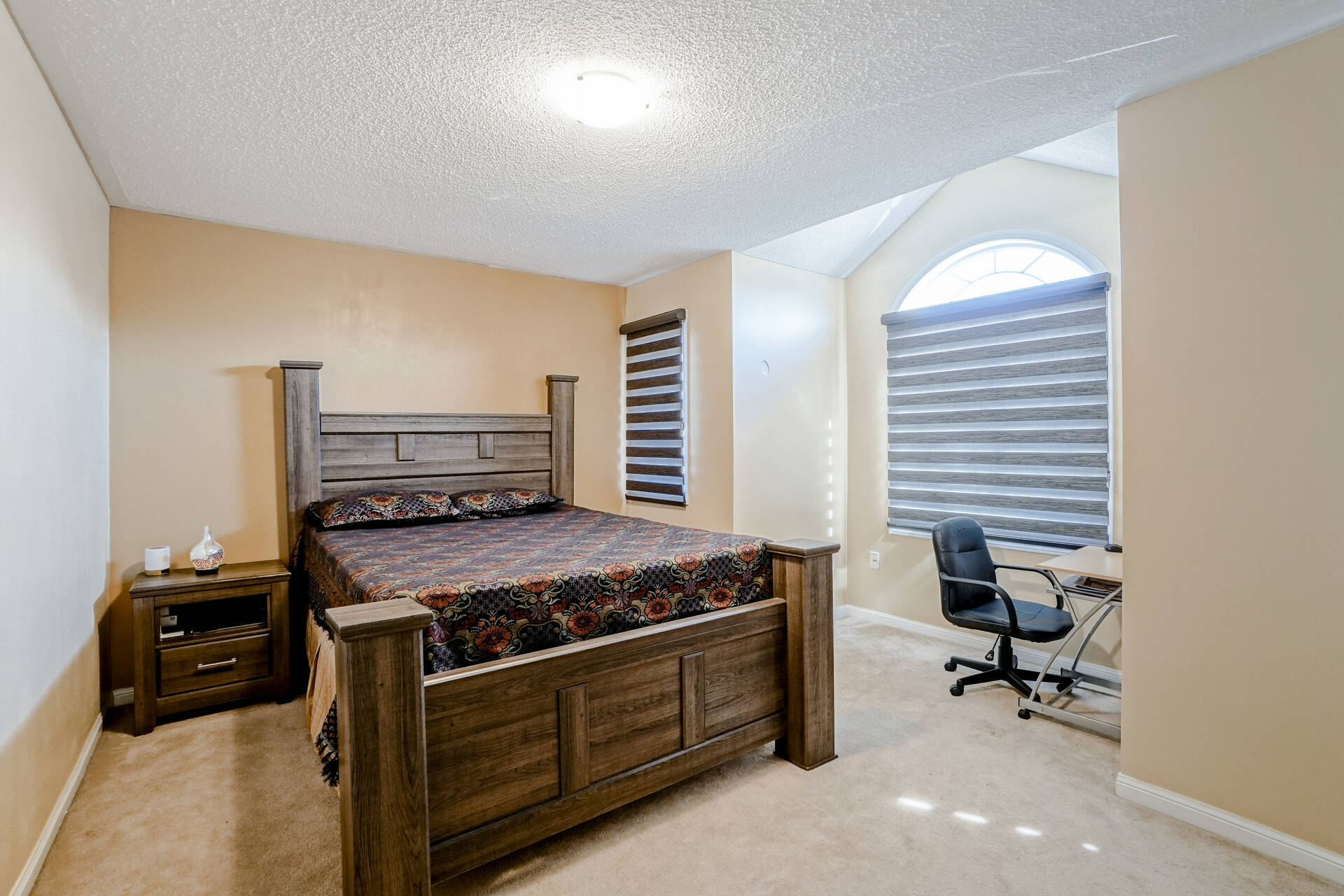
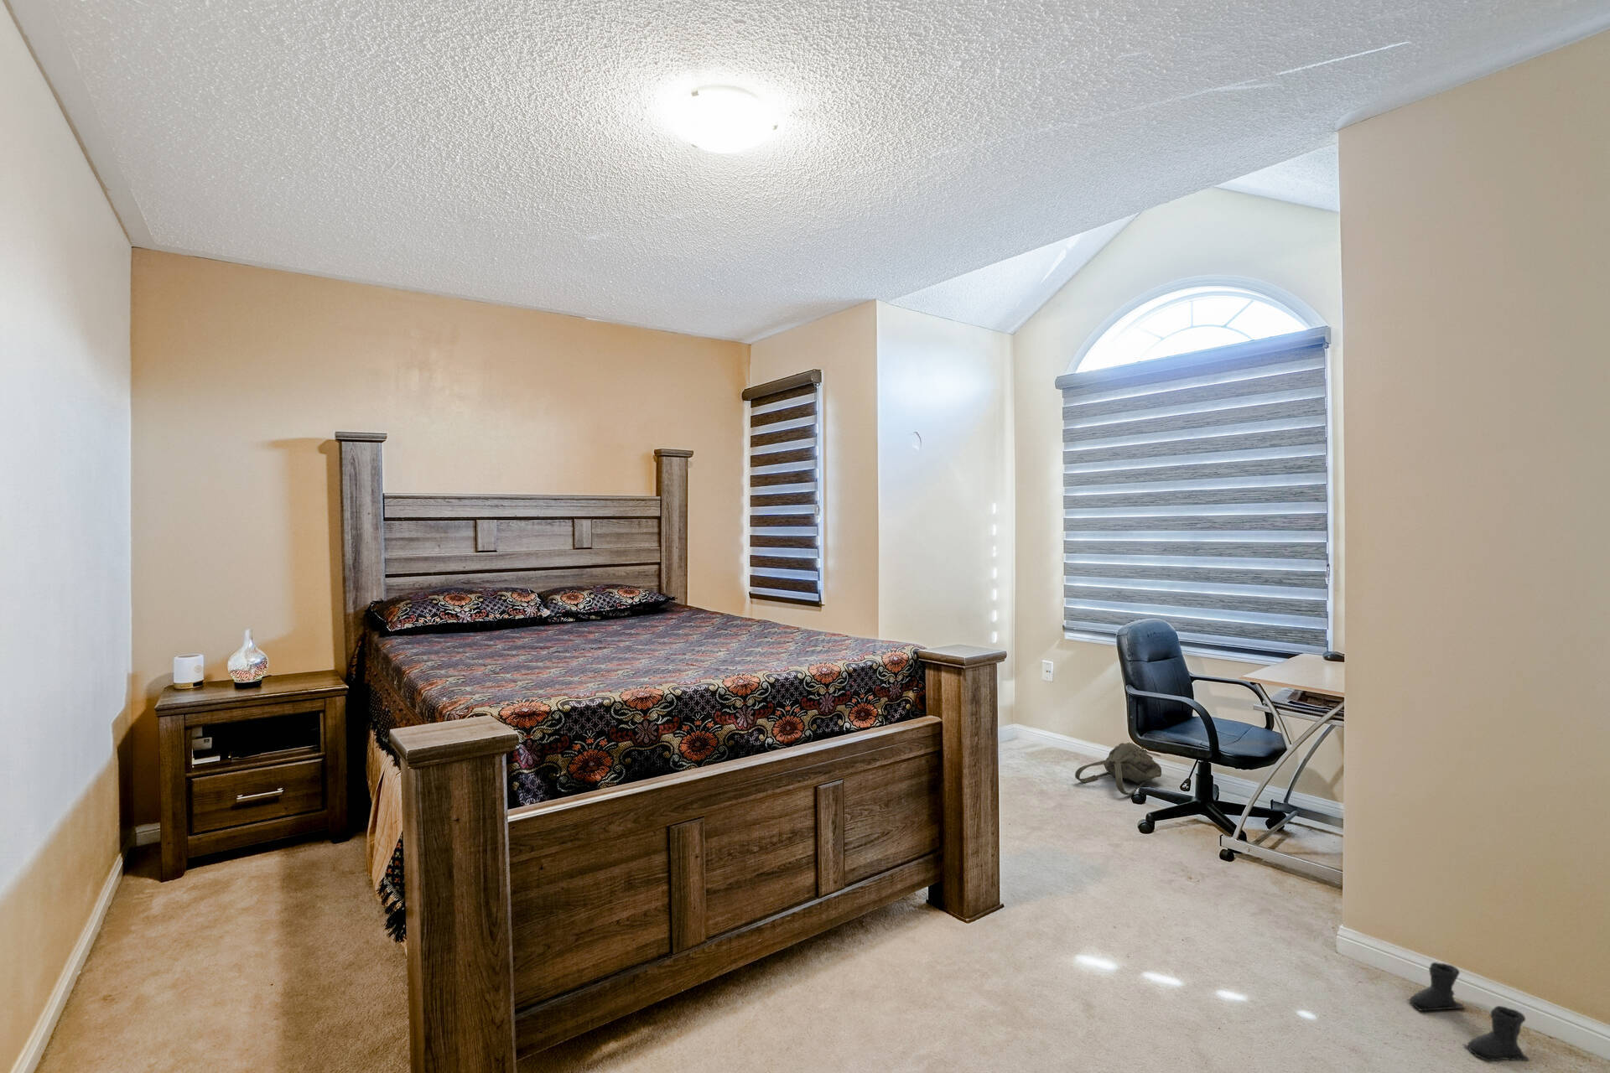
+ backpack (1122, 764)
+ boots (1464, 1007)
